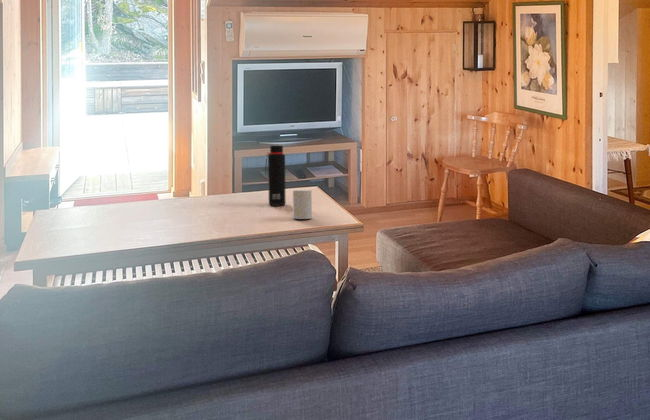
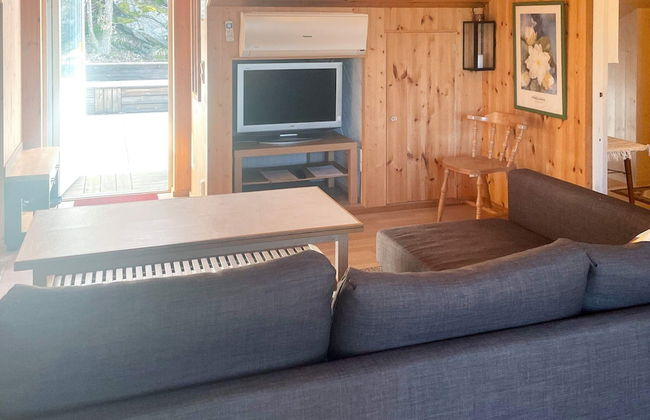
- cup (302, 204)
- water bottle (275, 175)
